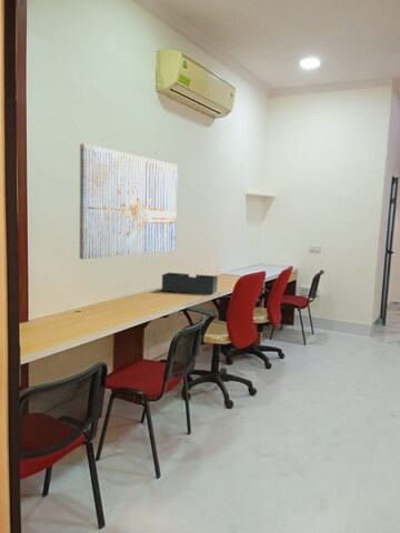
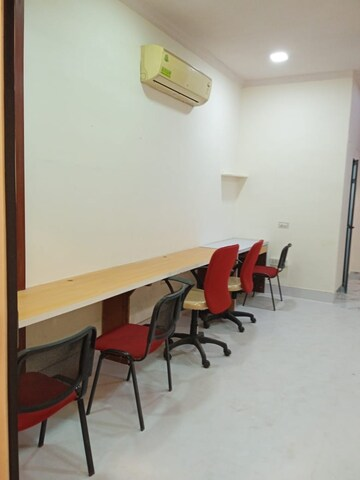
- desk organizer (189, 283)
- wall art (134, 205)
